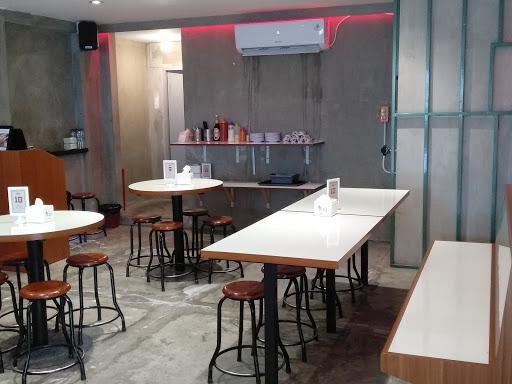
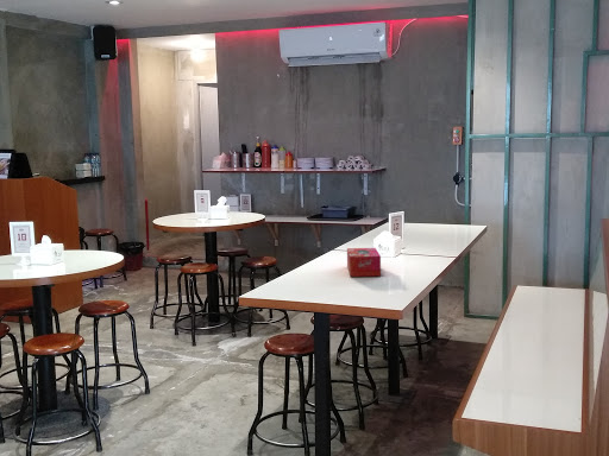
+ tissue box (363, 261)
